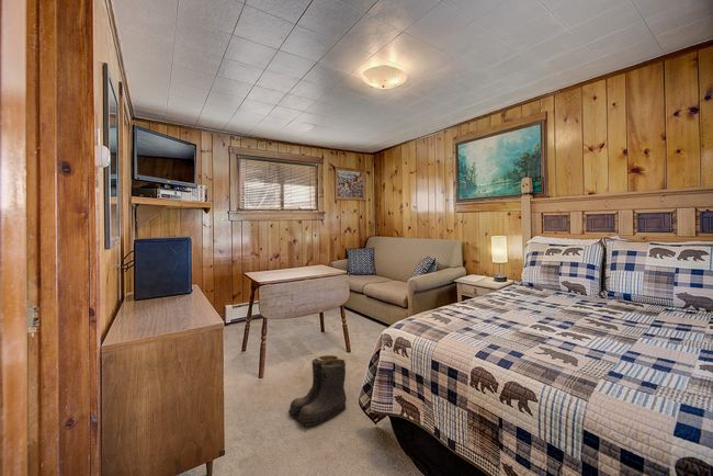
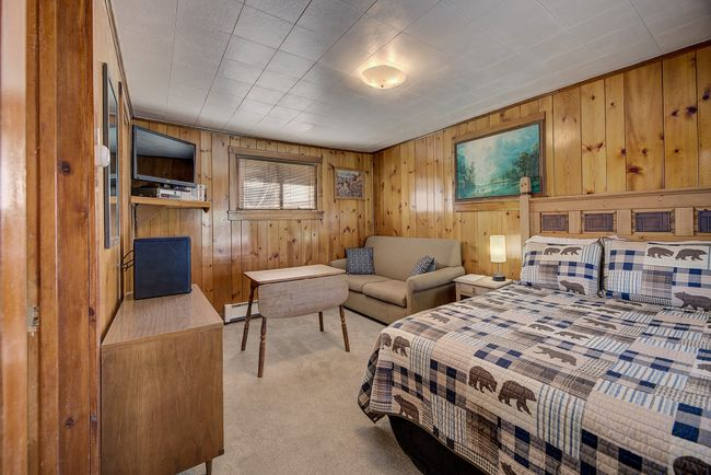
- boots (318, 386)
